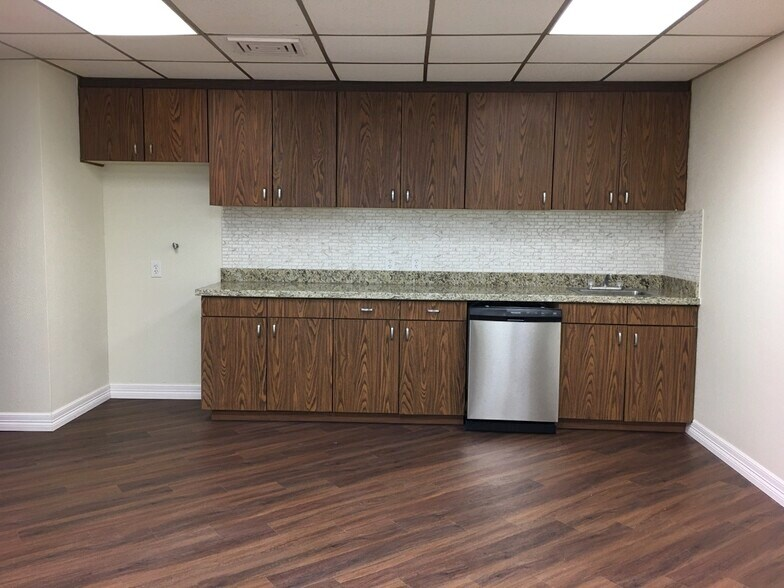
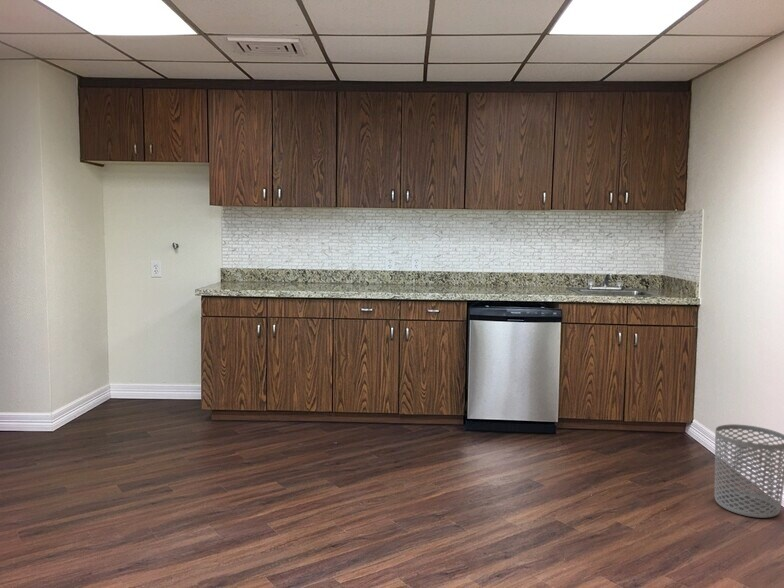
+ waste bin (749, 470)
